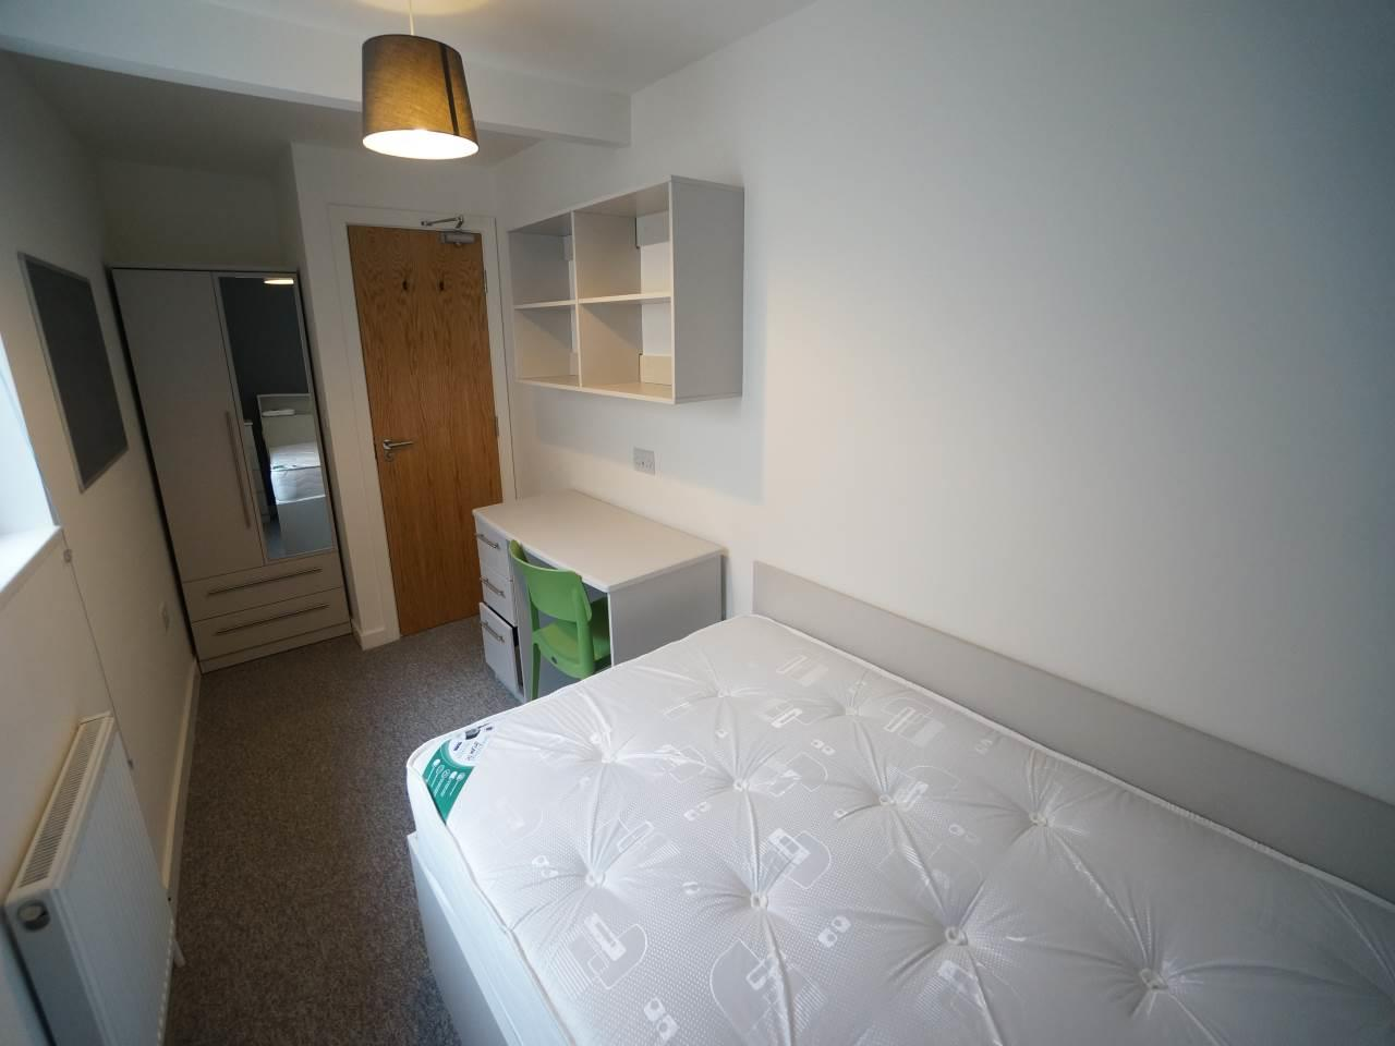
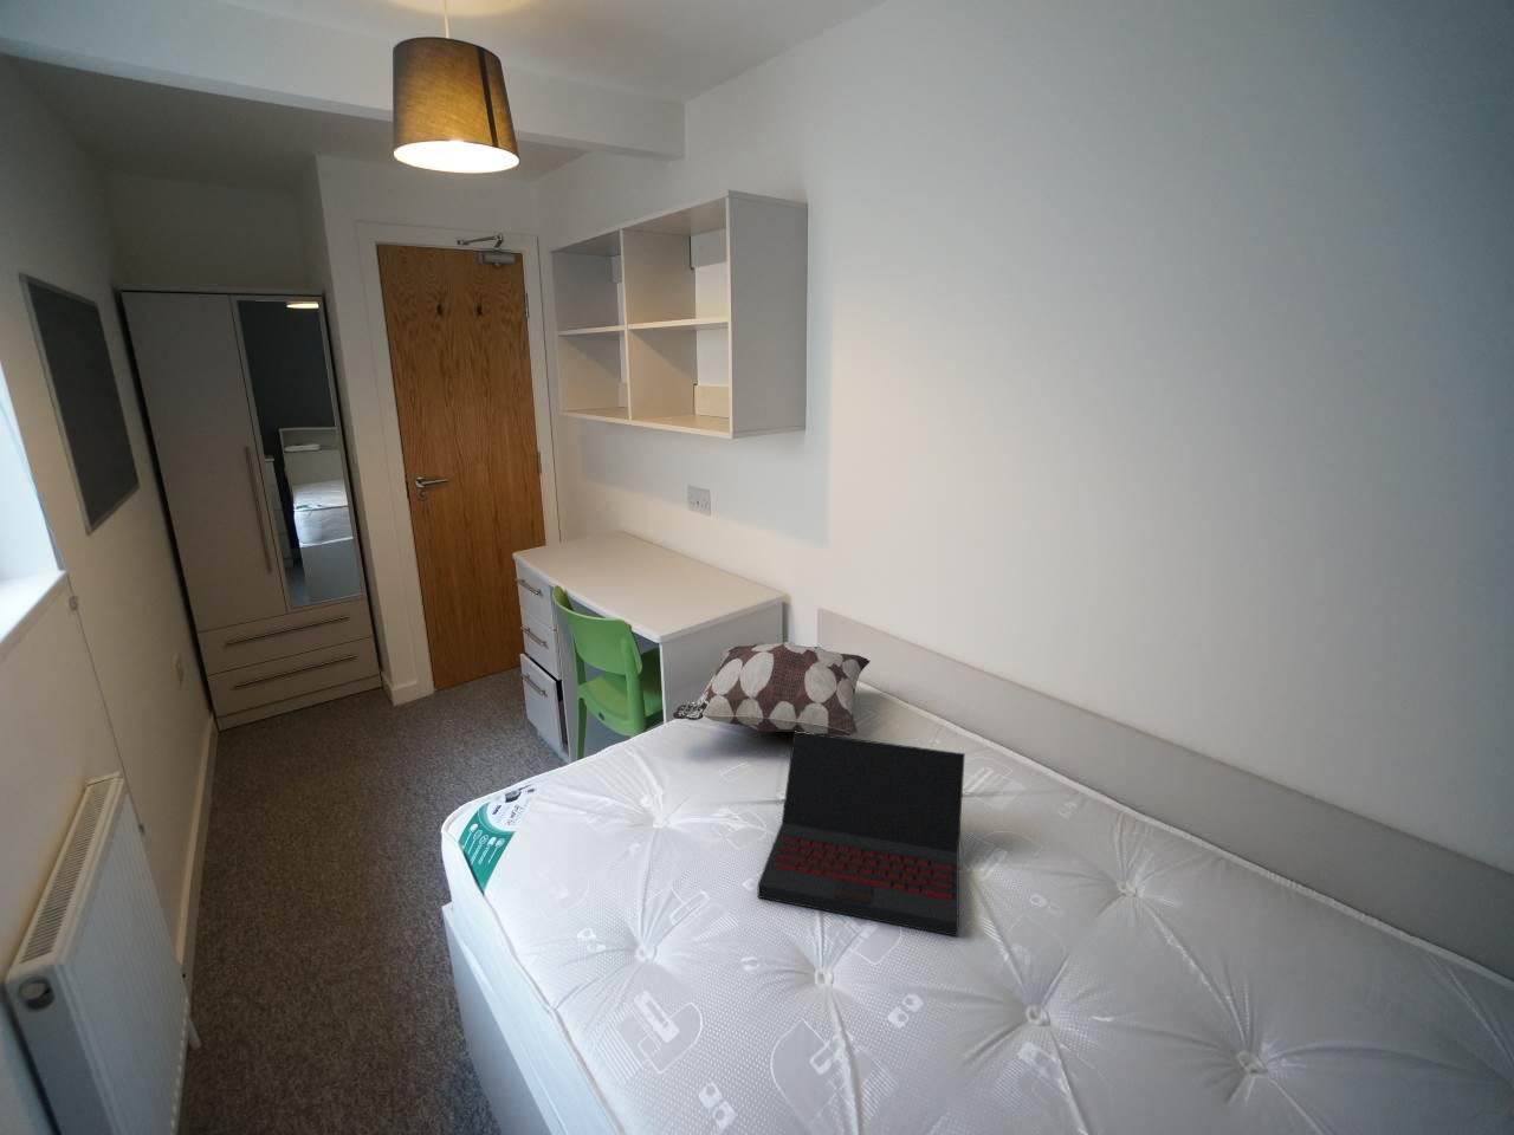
+ laptop (867, 818)
+ decorative pillow (778, 686)
